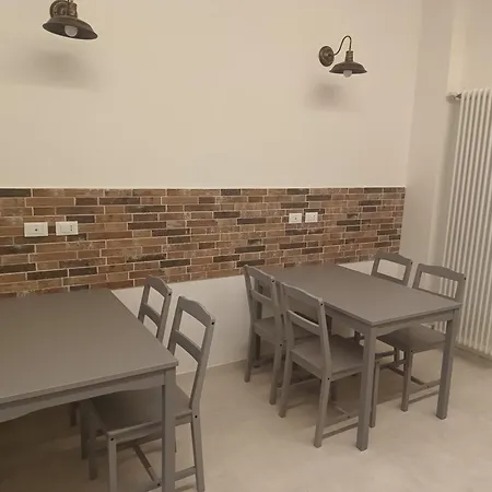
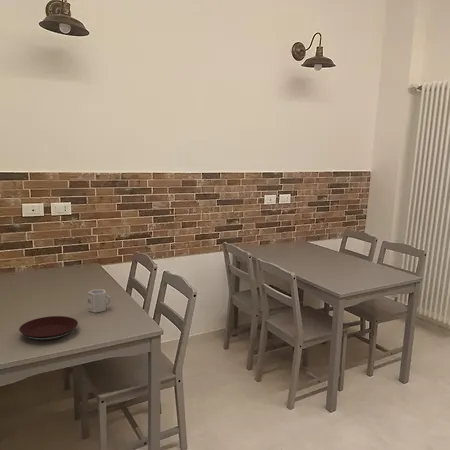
+ plate (49, 329)
+ cup (99, 300)
